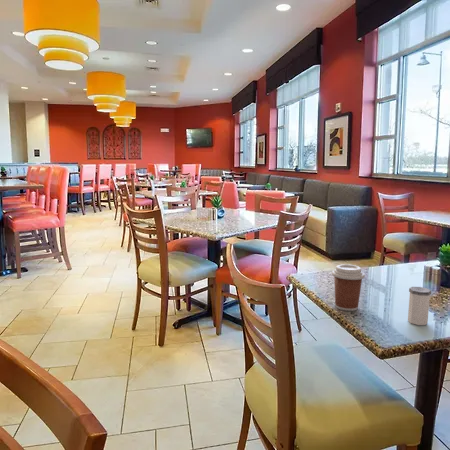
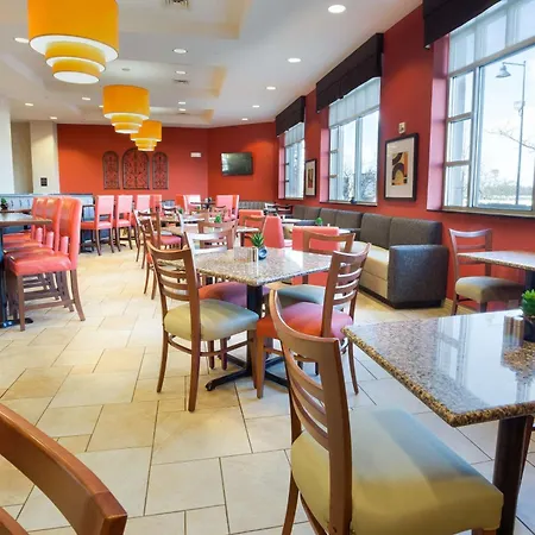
- coffee cup (347, 287)
- salt shaker (418, 305)
